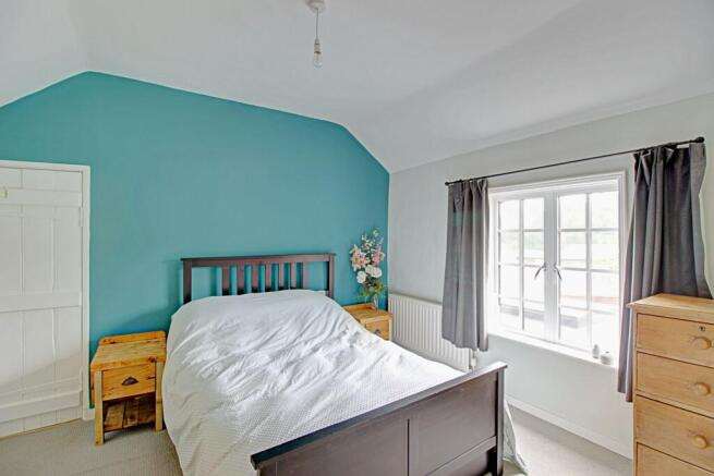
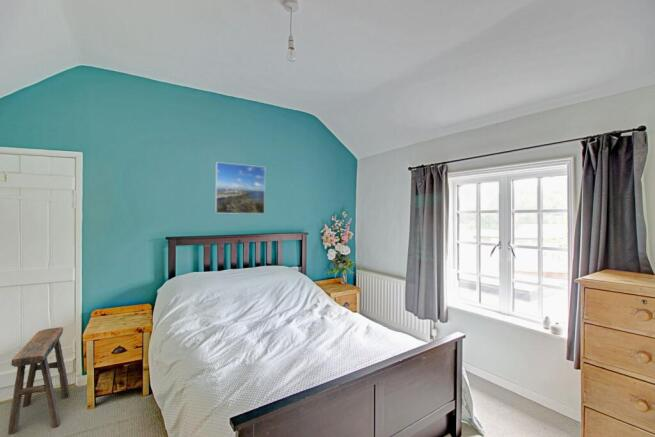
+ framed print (241, 189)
+ stool (43, 377)
